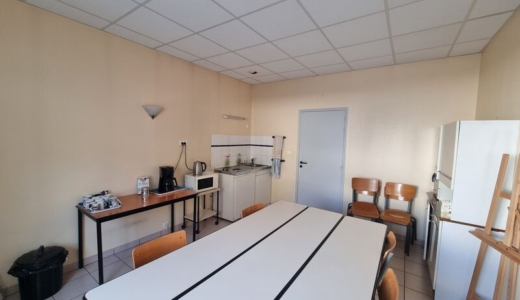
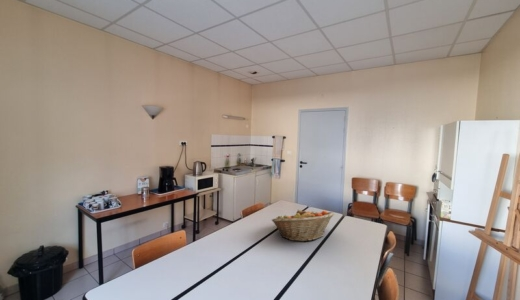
+ fruit basket (303, 221)
